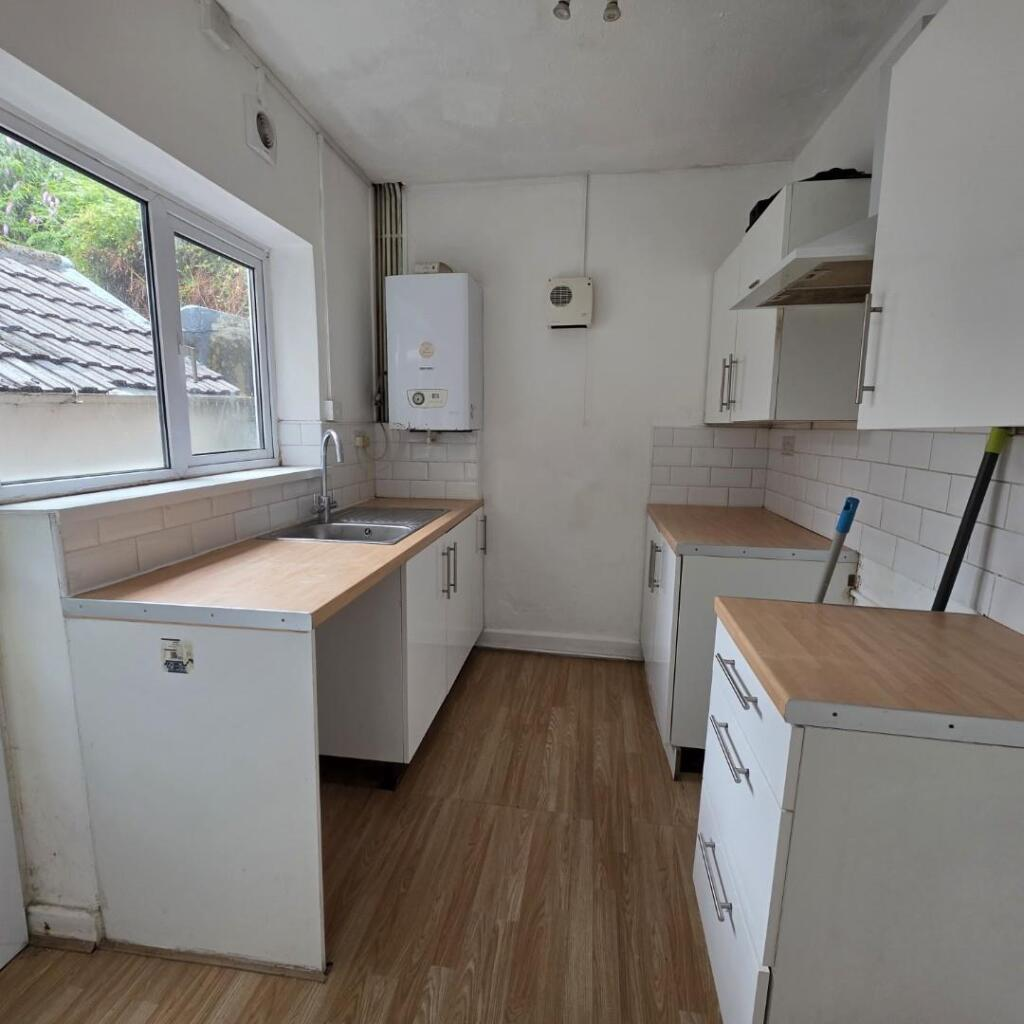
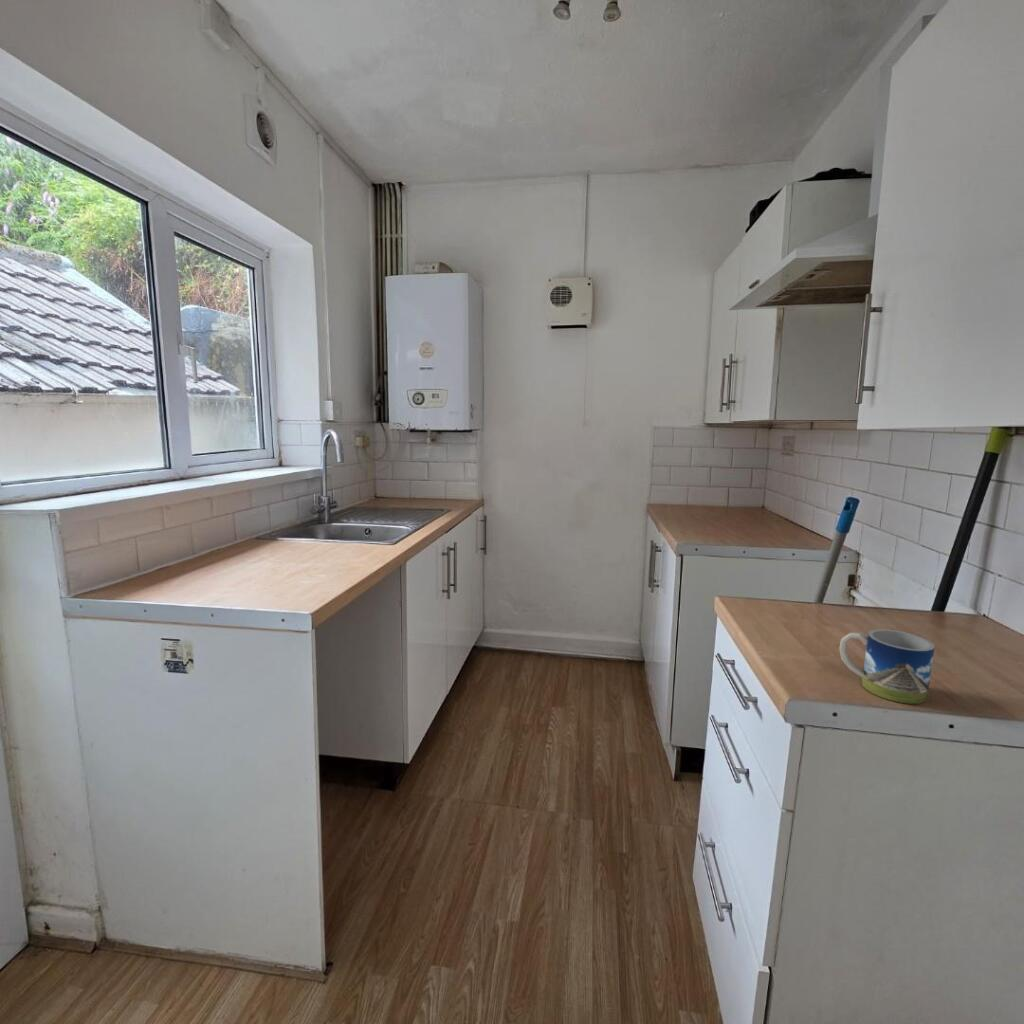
+ mug (883, 661)
